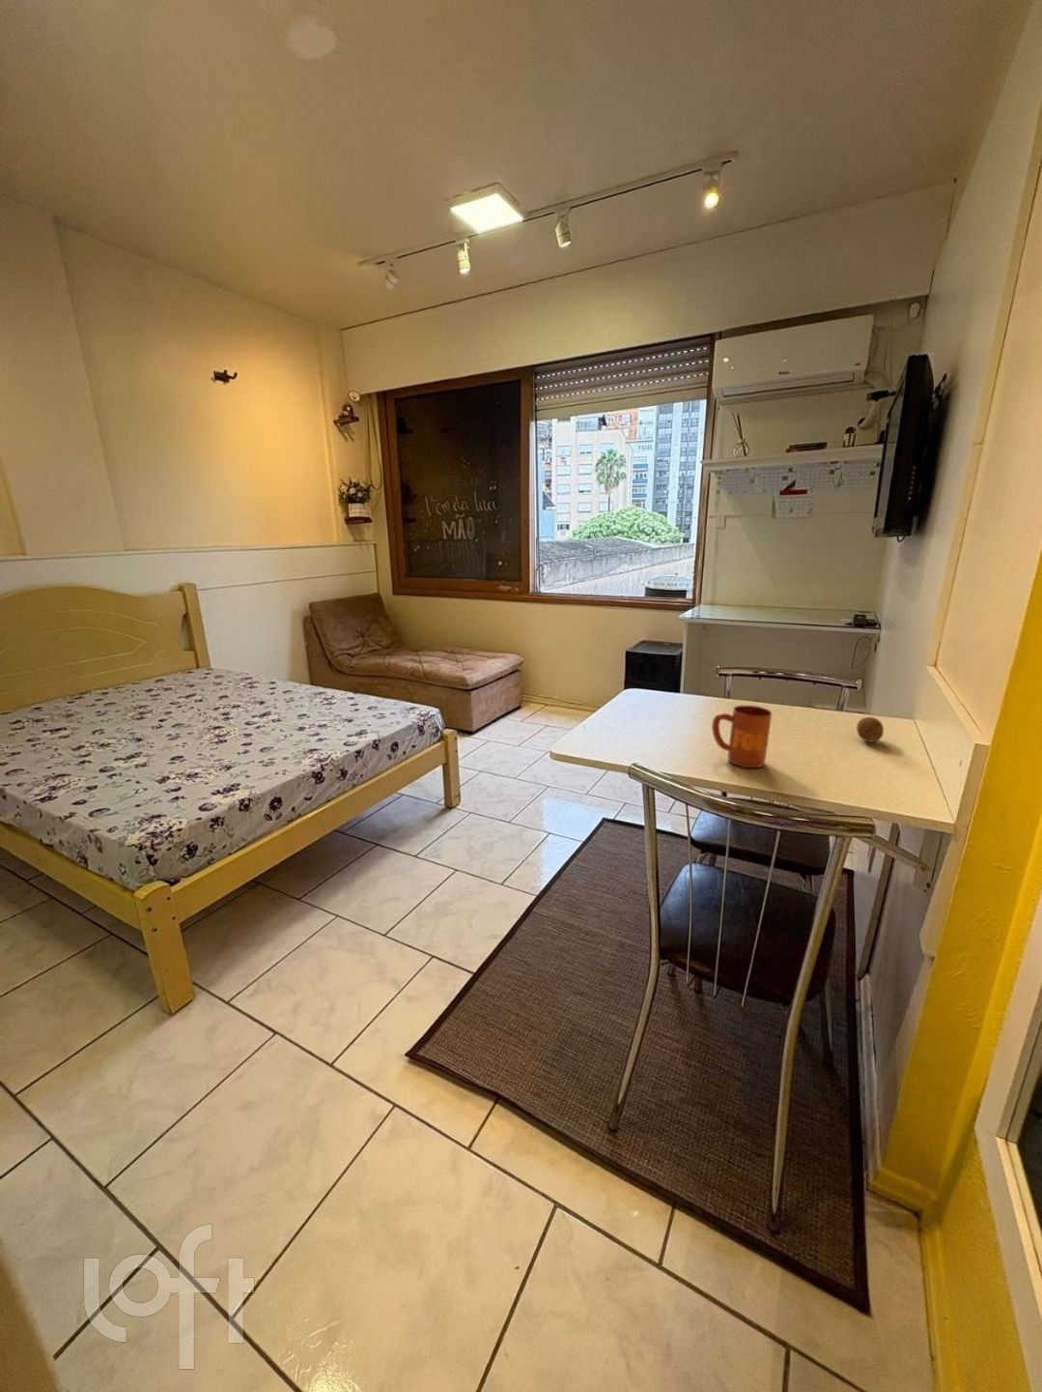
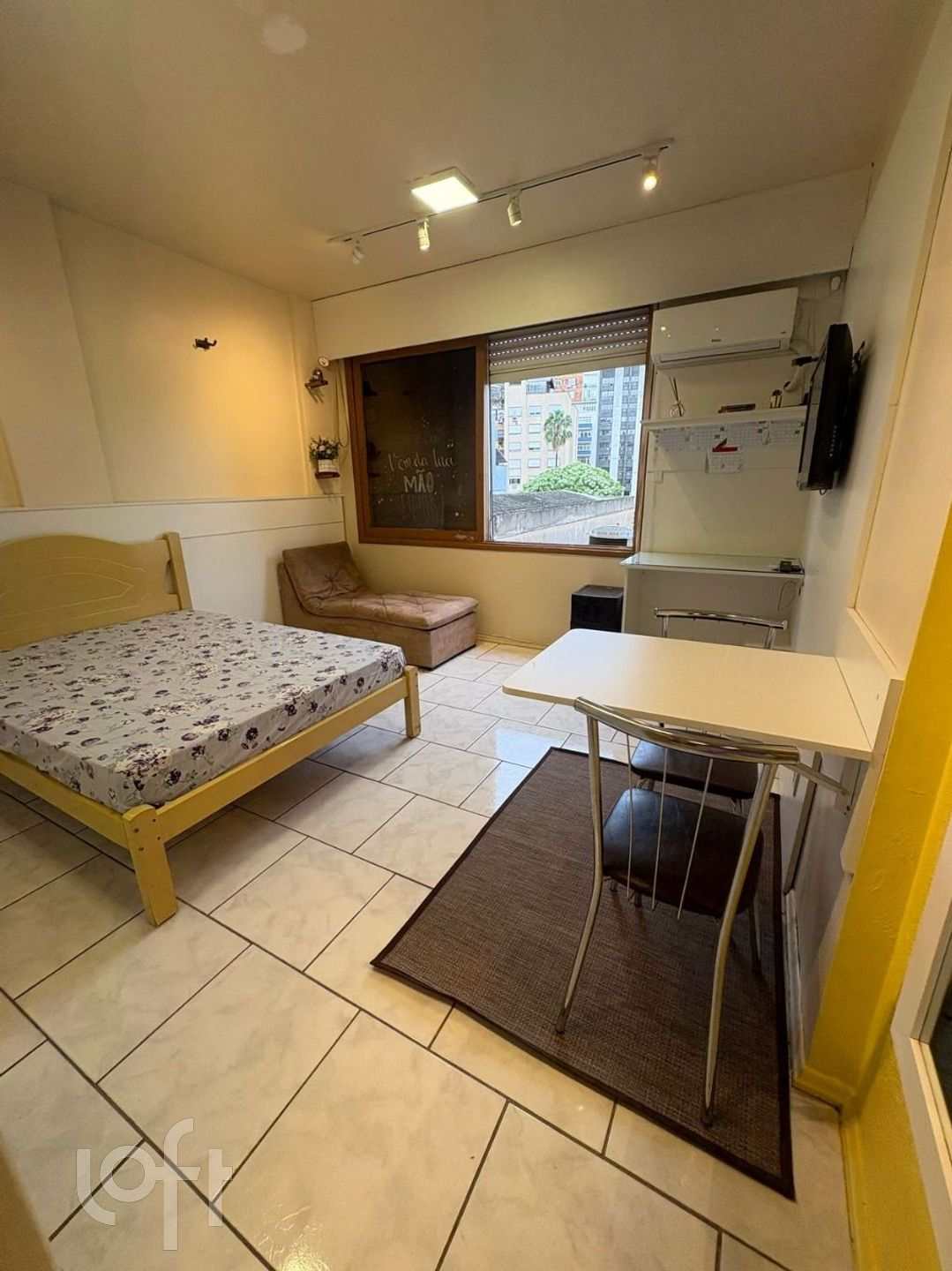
- mug (739, 735)
- fruit (869, 729)
